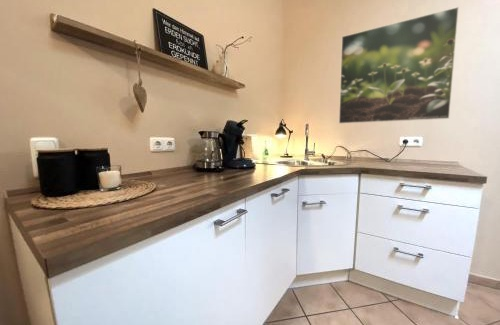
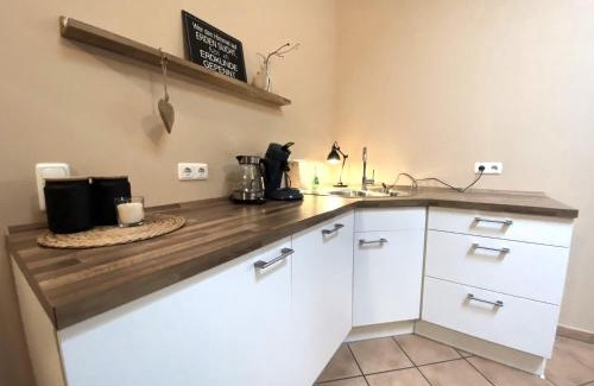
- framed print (390, 73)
